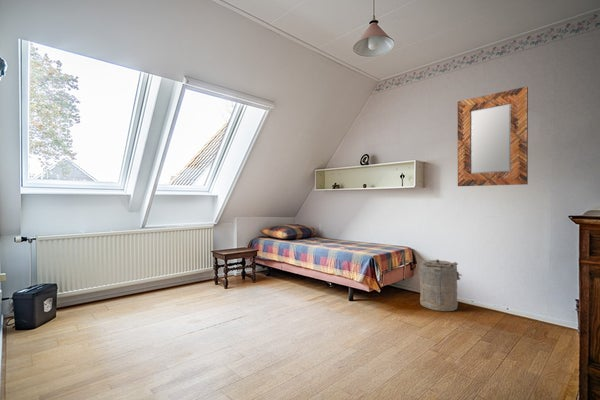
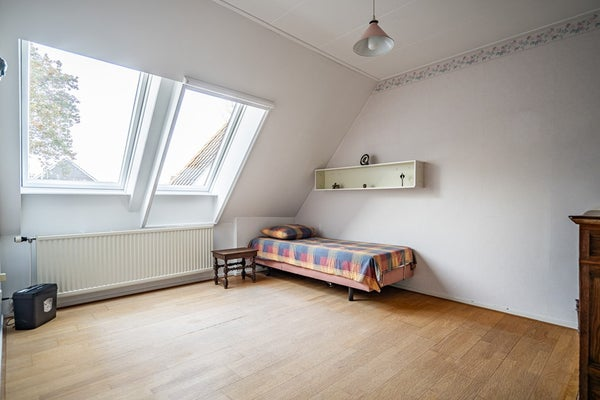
- home mirror (490, 140)
- laundry hamper (436, 281)
